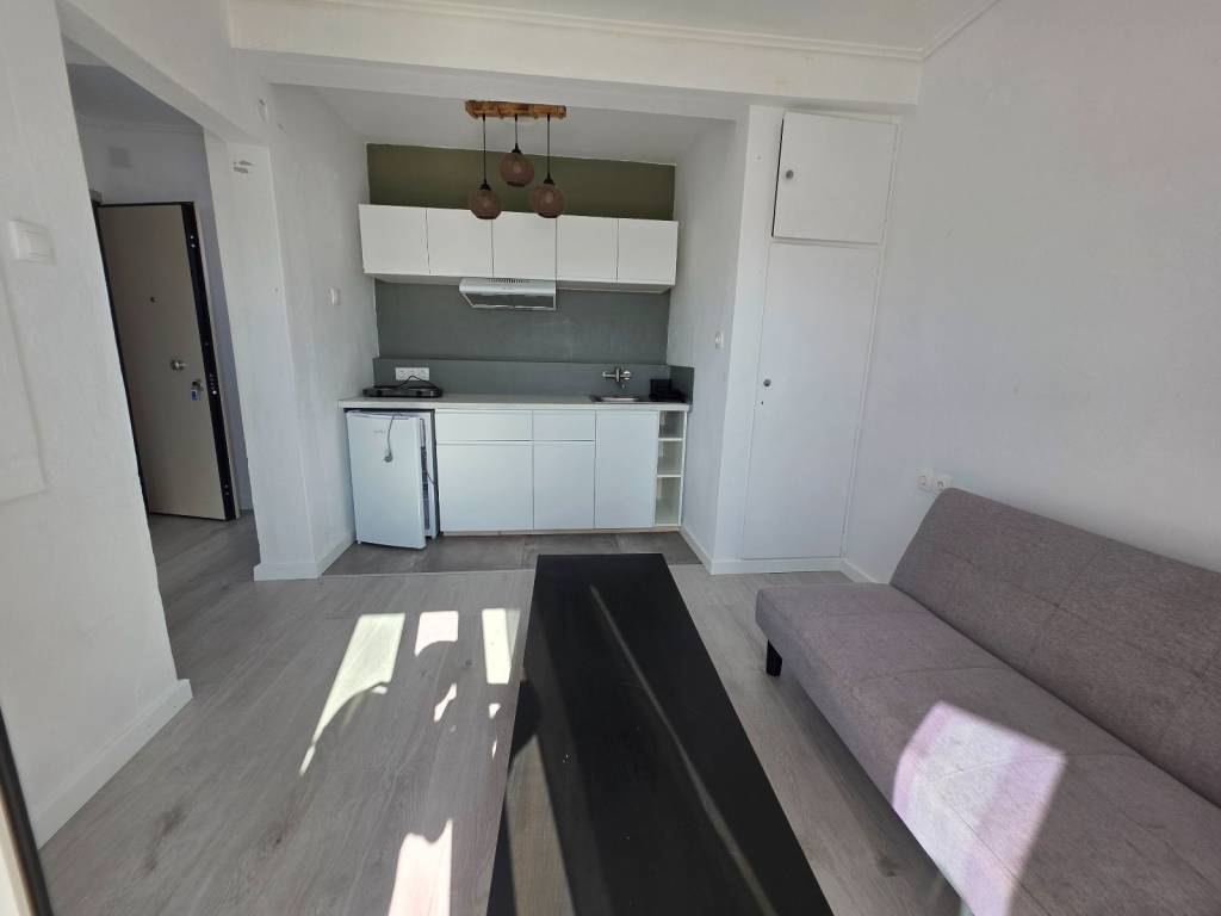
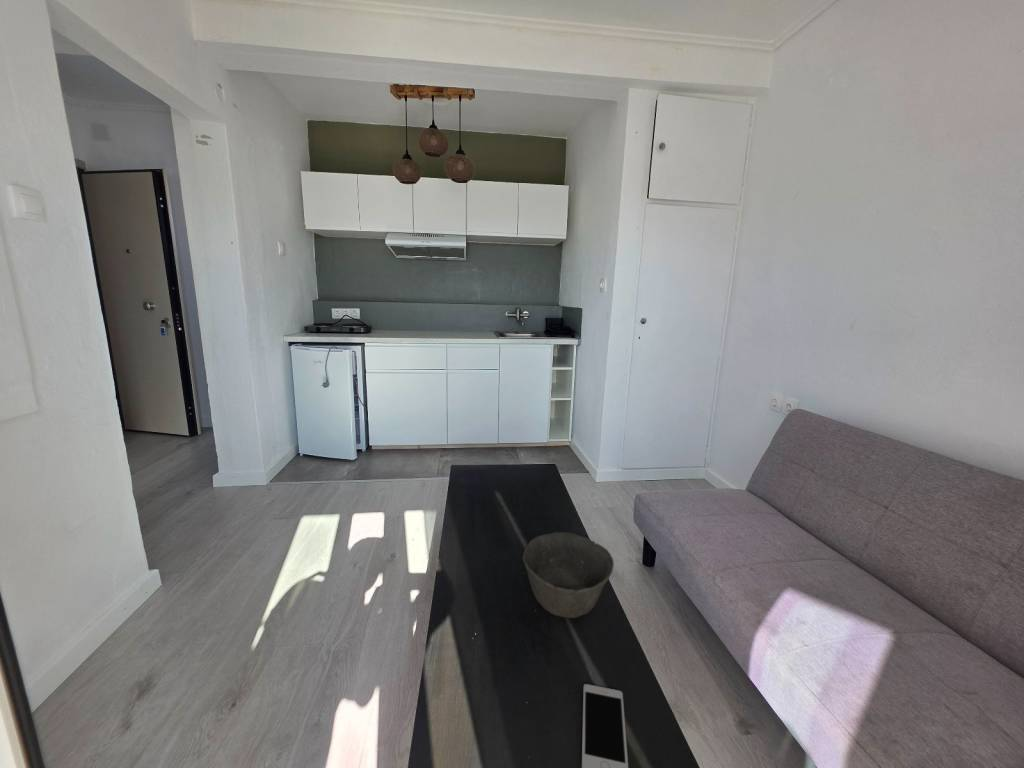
+ bowl (566, 579)
+ cell phone (603, 728)
